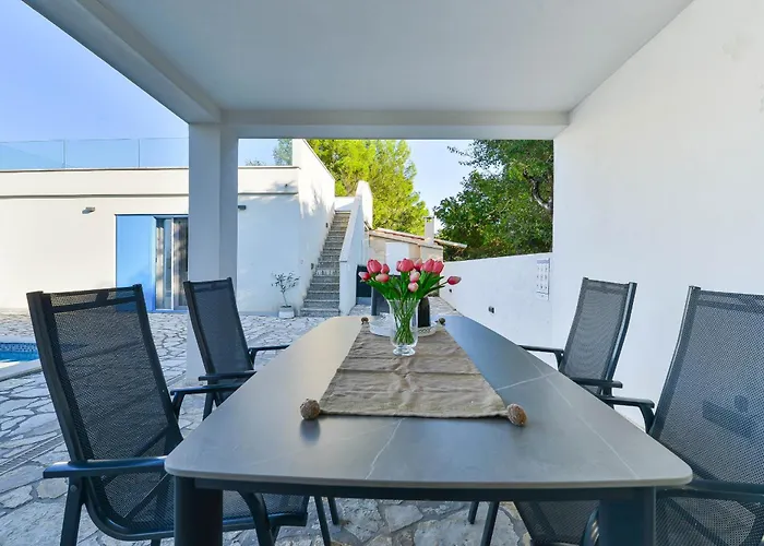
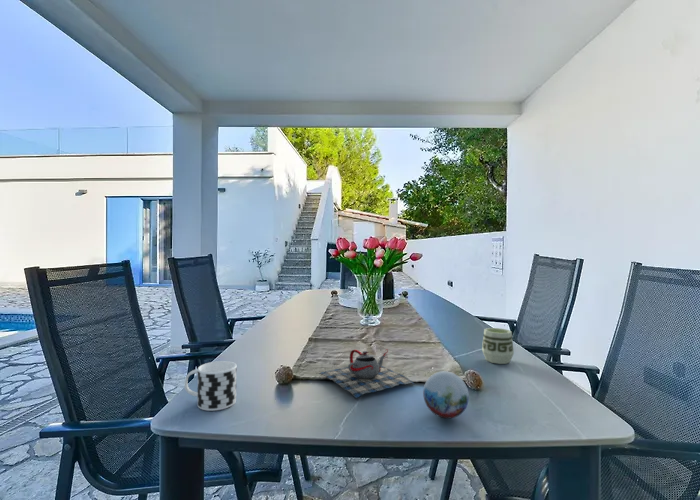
+ cup (497, 345)
+ cup (210, 385)
+ decorative orb (445, 394)
+ teapot (365, 365)
